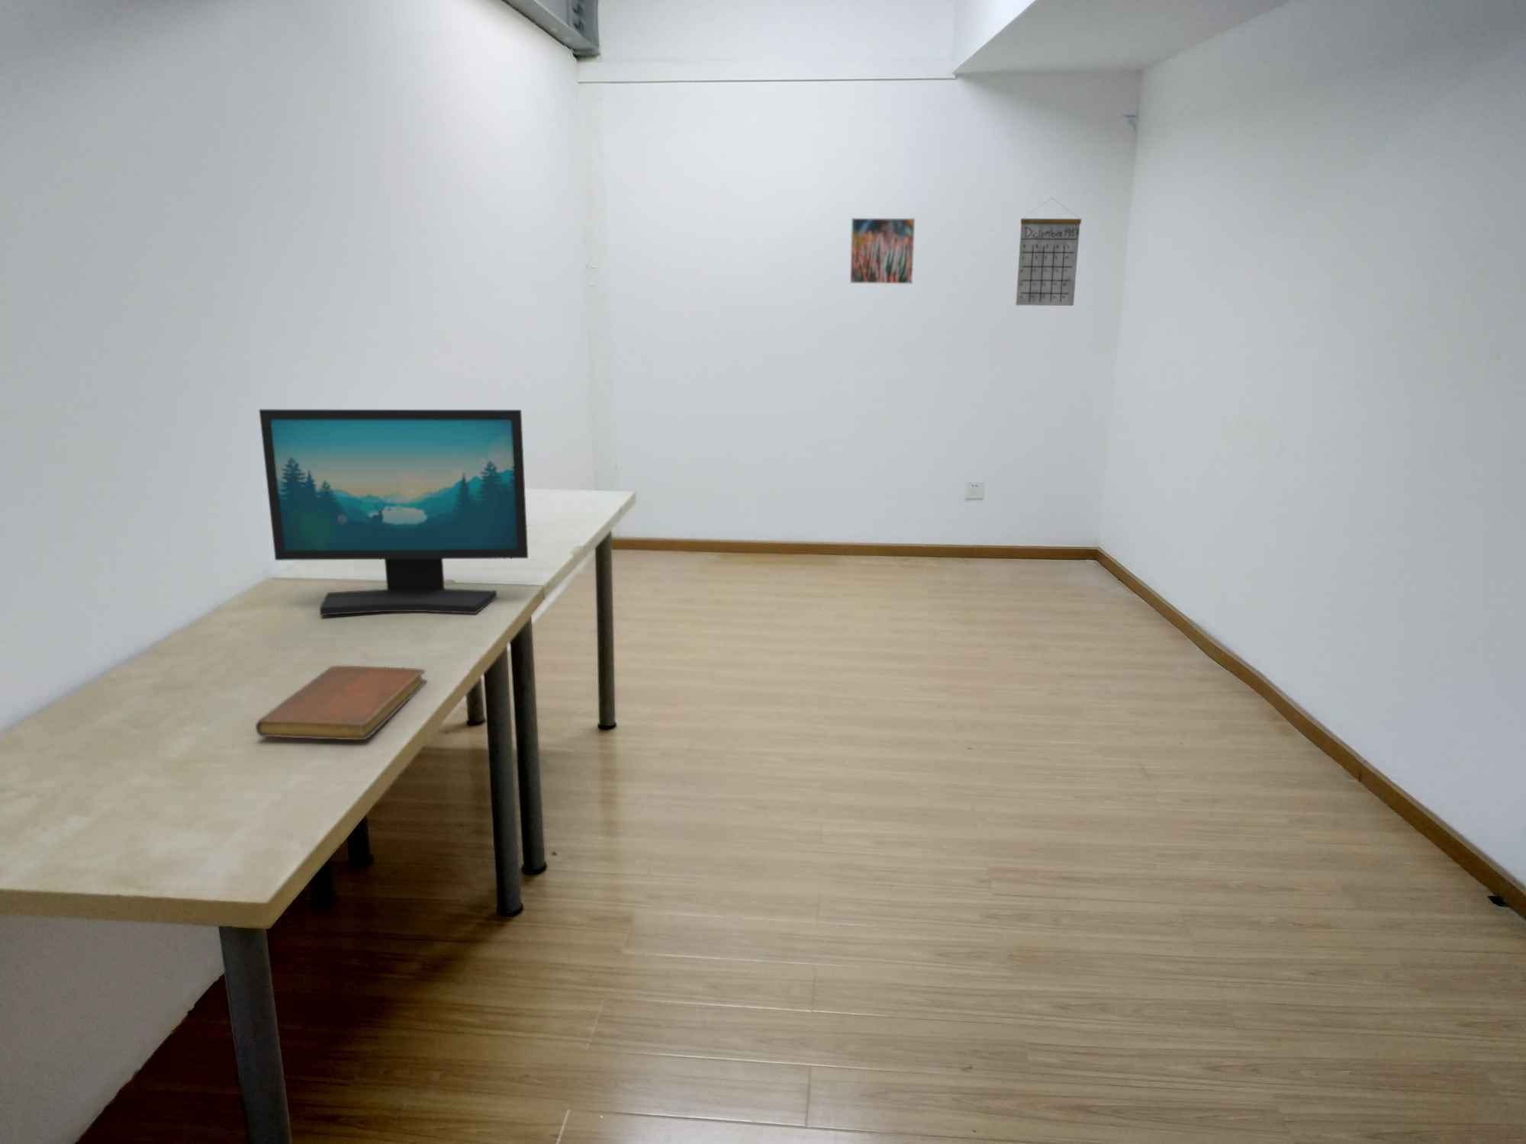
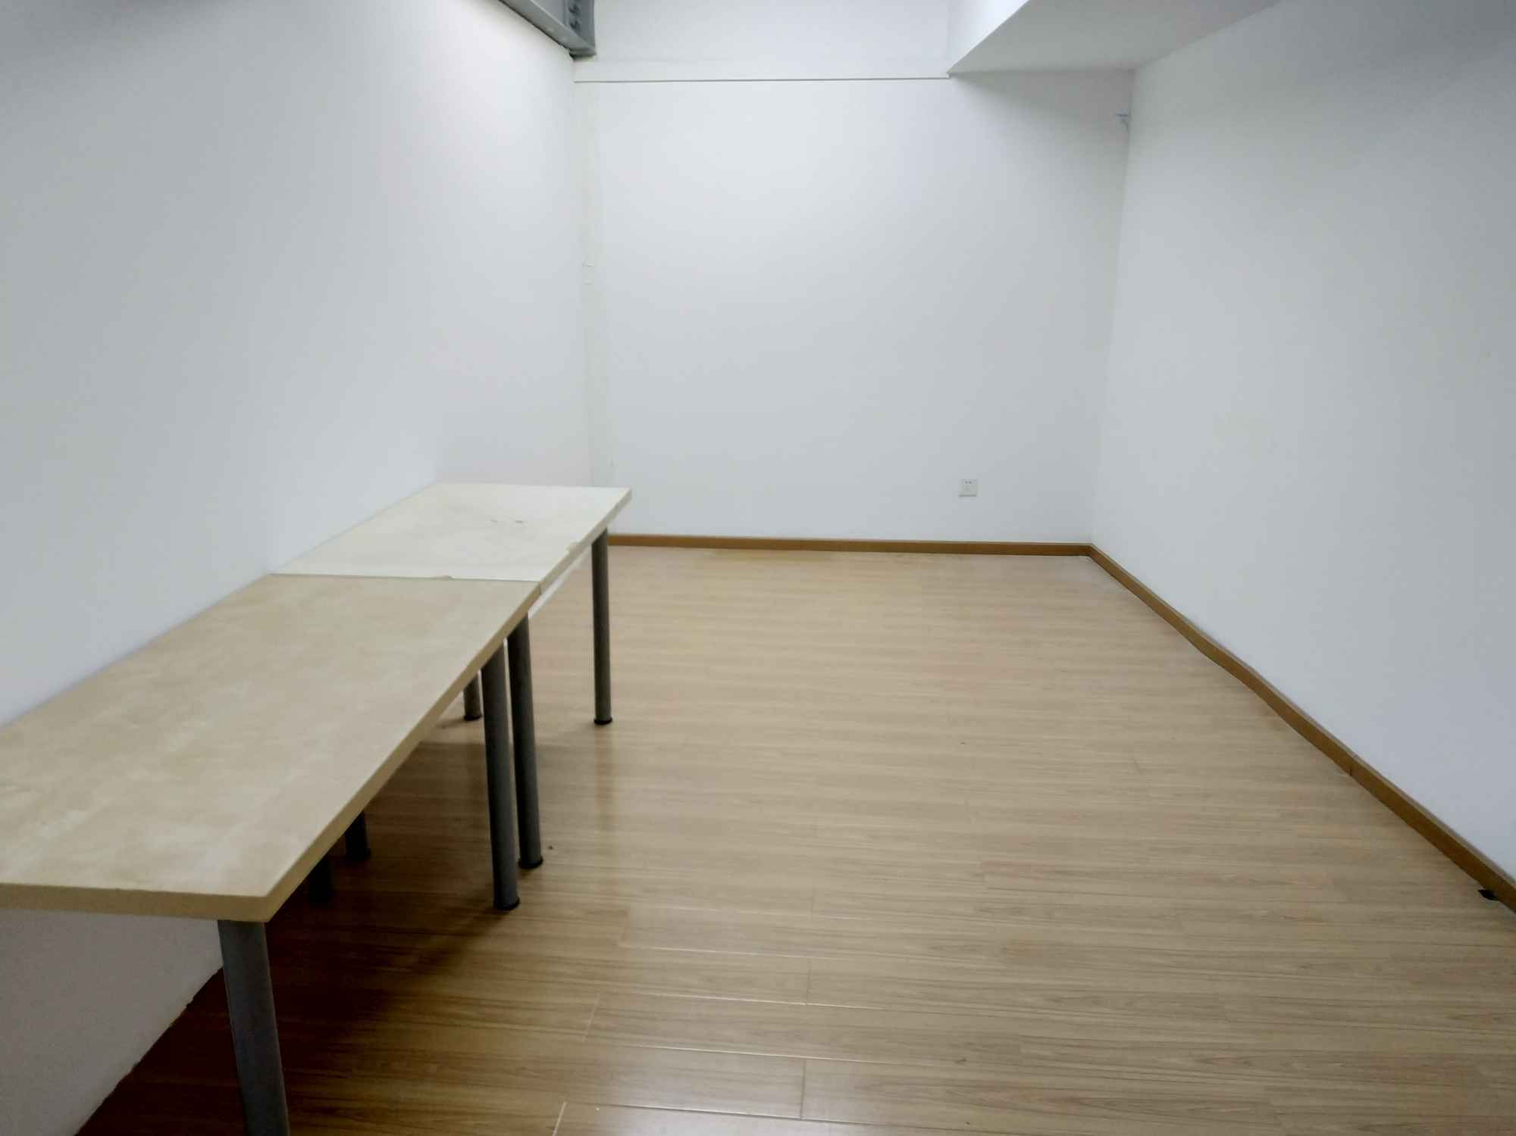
- computer monitor (400, 508)
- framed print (882, 251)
- calendar (1048, 251)
- notebook (346, 699)
